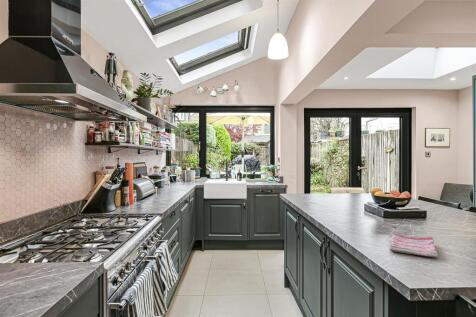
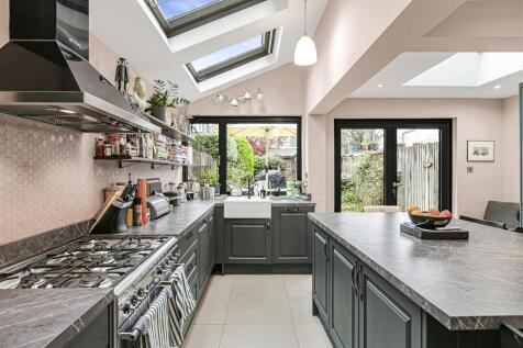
- dish towel (412, 244)
